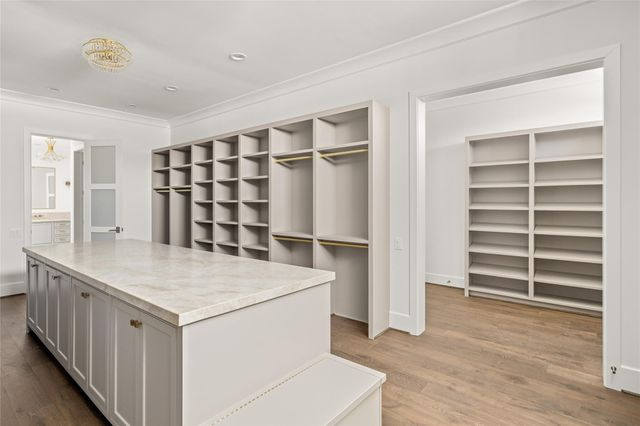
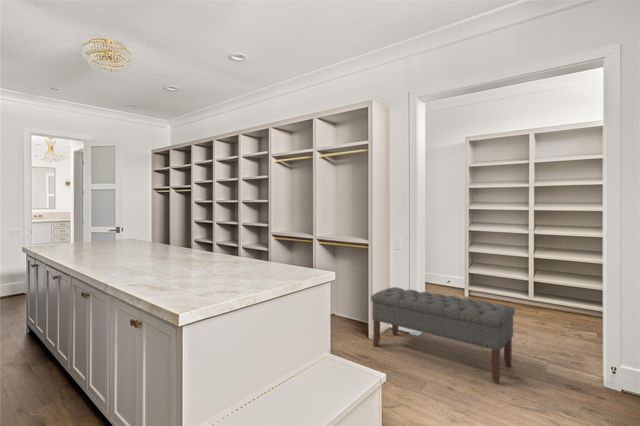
+ bench (437, 326)
